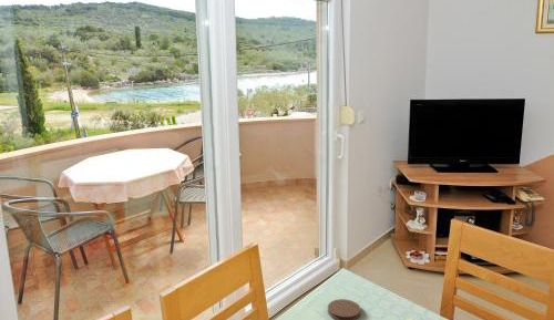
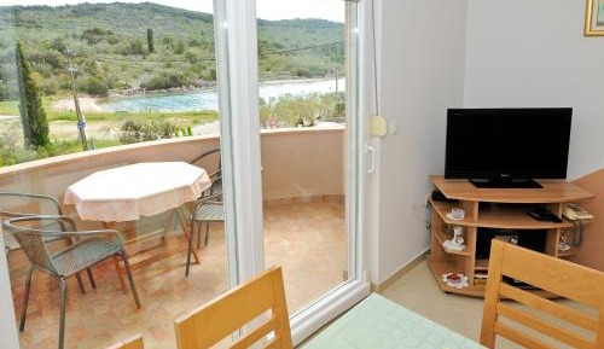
- coaster (343, 309)
